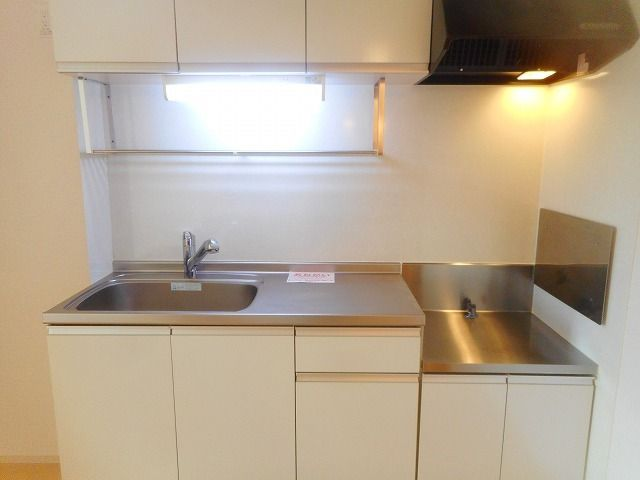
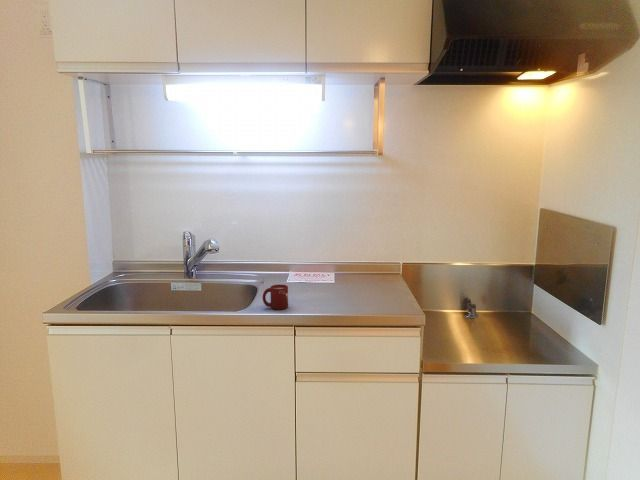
+ cup (275, 297)
